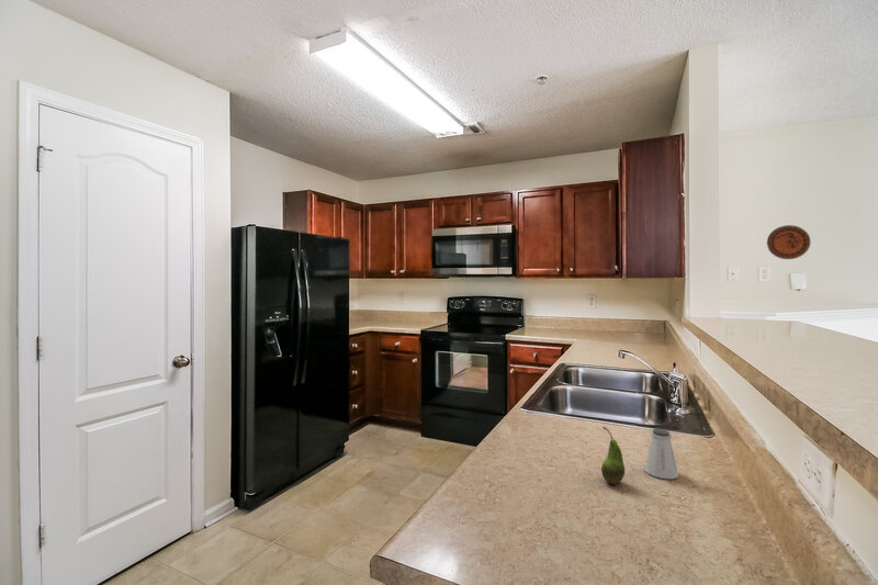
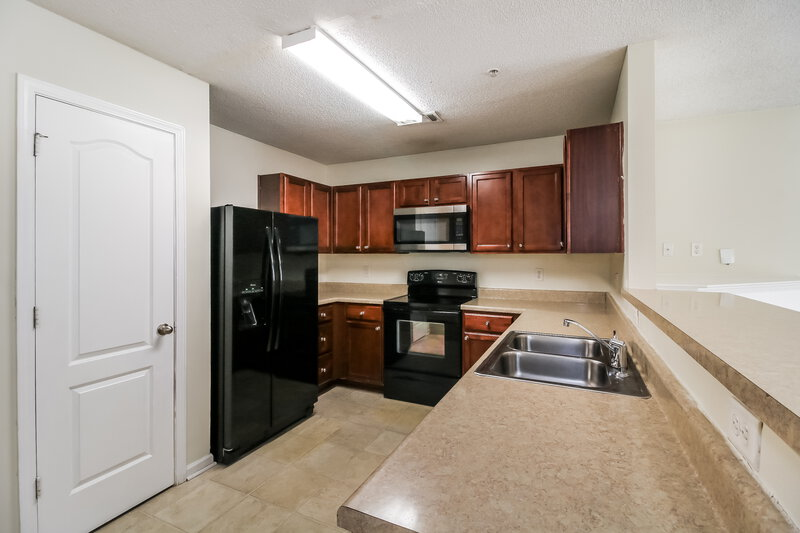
- saltshaker (661, 451)
- fruit (612, 455)
- decorative plate (788, 241)
